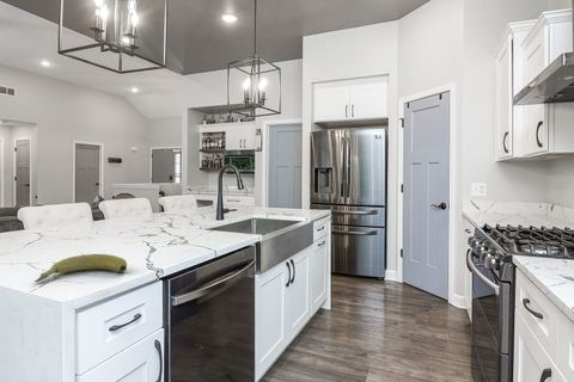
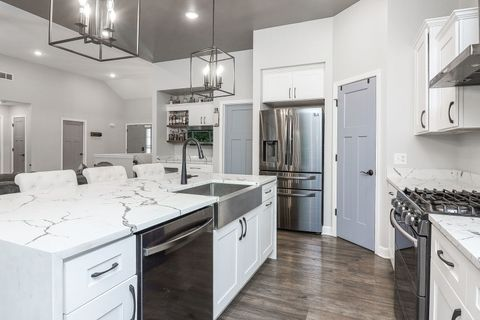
- banana (80, 266)
